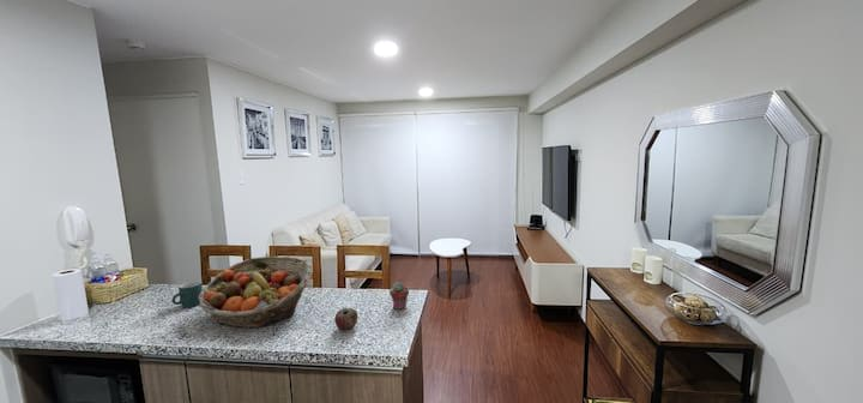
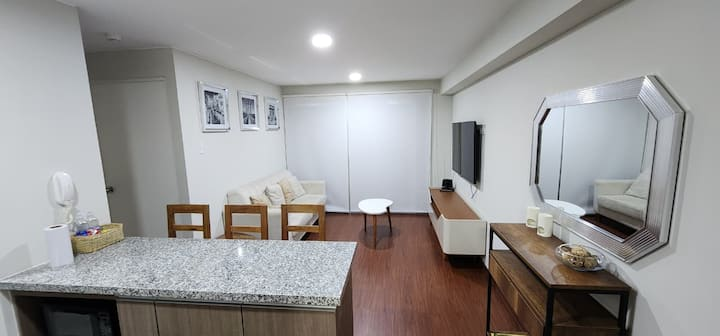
- potted succulent (399, 294)
- mug (188, 295)
- fruit basket (258, 289)
- apple (346, 319)
